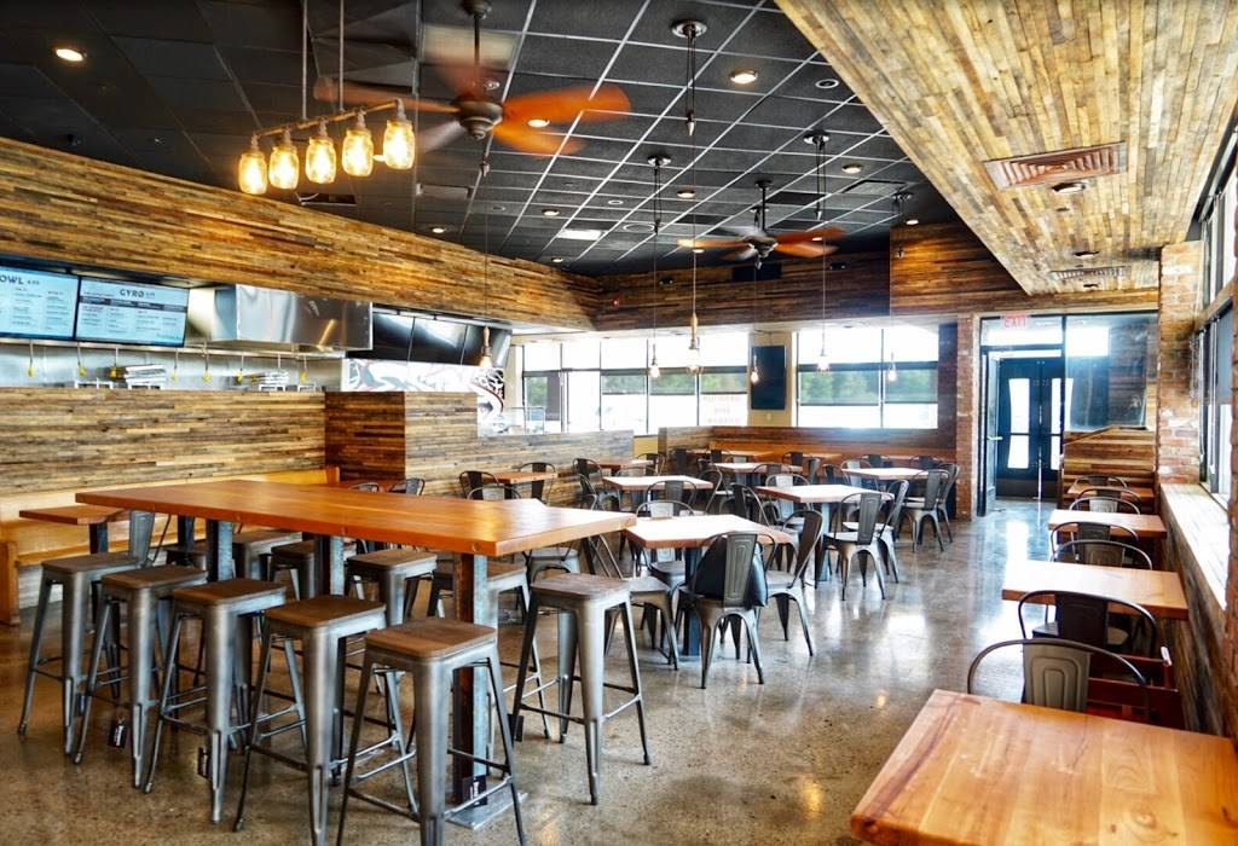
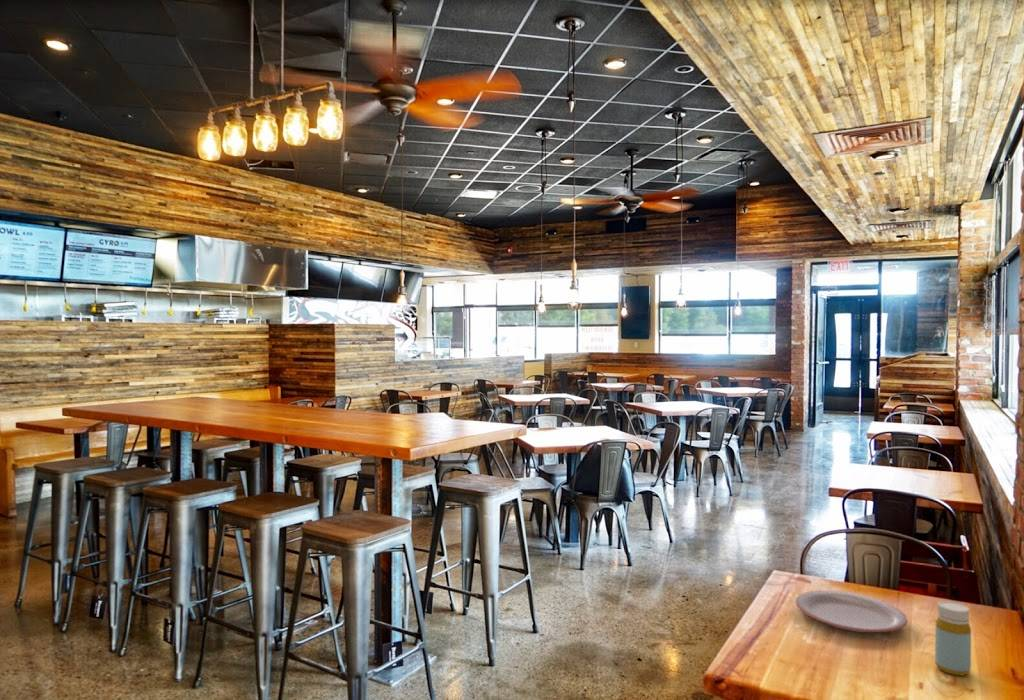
+ bottle (953, 637)
+ plate (849, 612)
